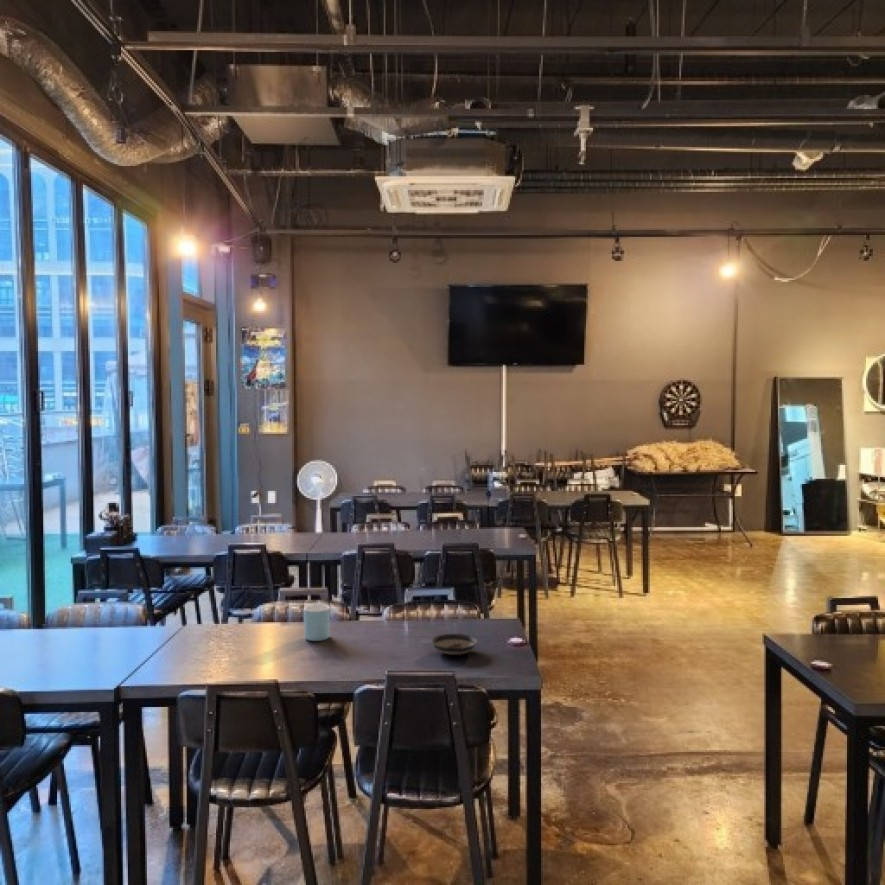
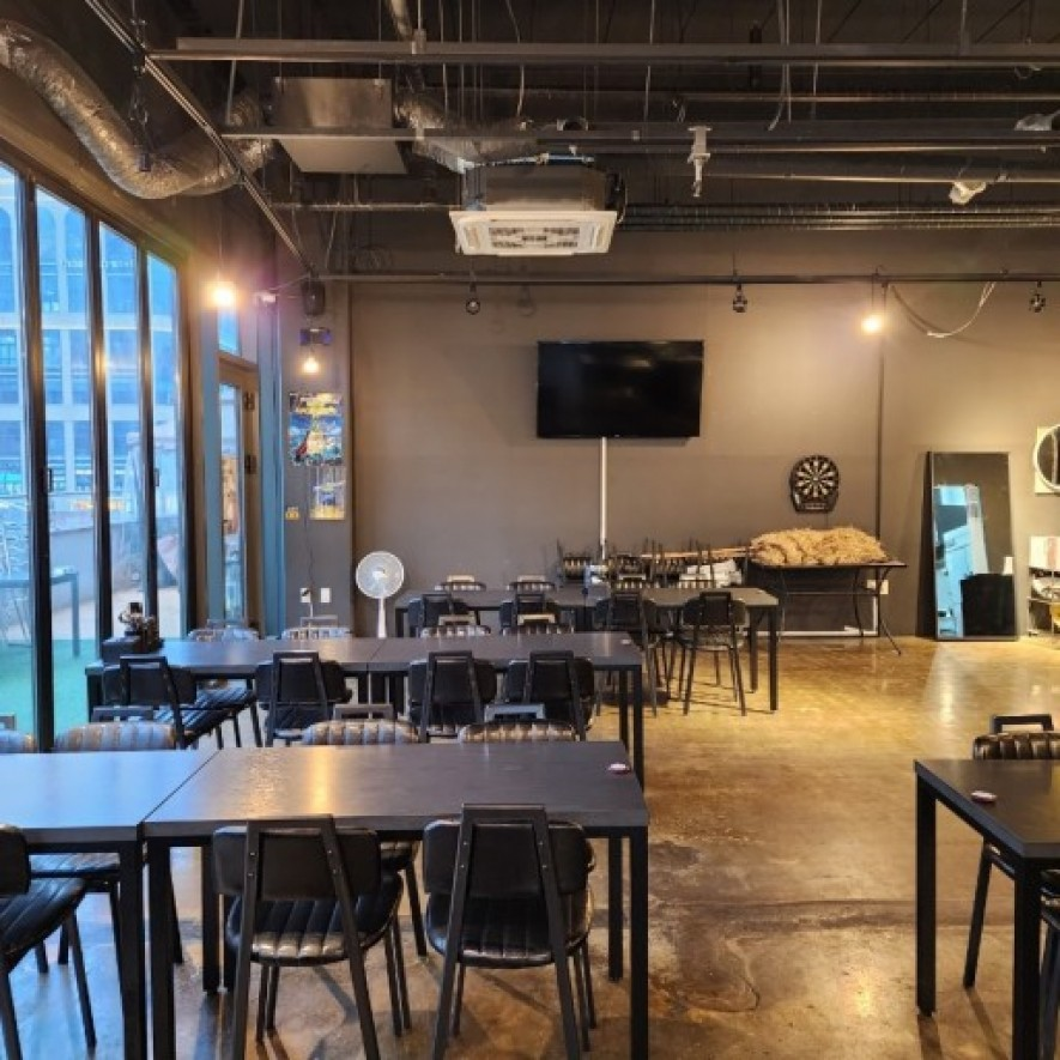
- saucer (454, 646)
- mug (317, 621)
